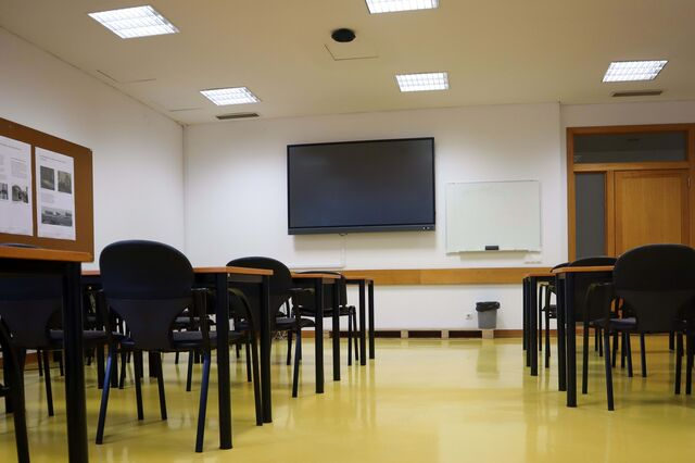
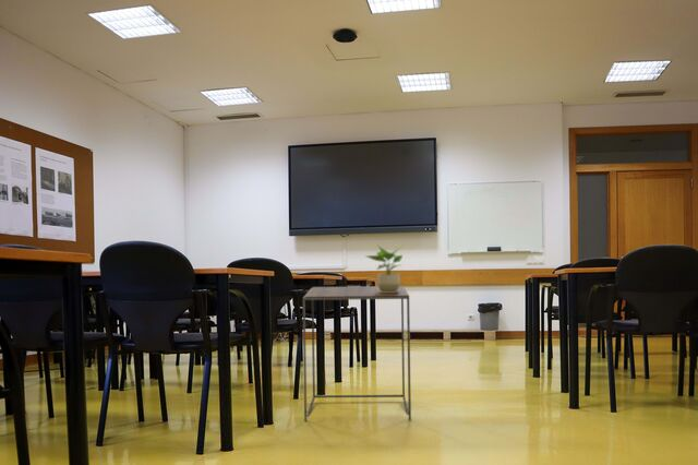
+ potted plant (384, 266)
+ side table (313, 350)
